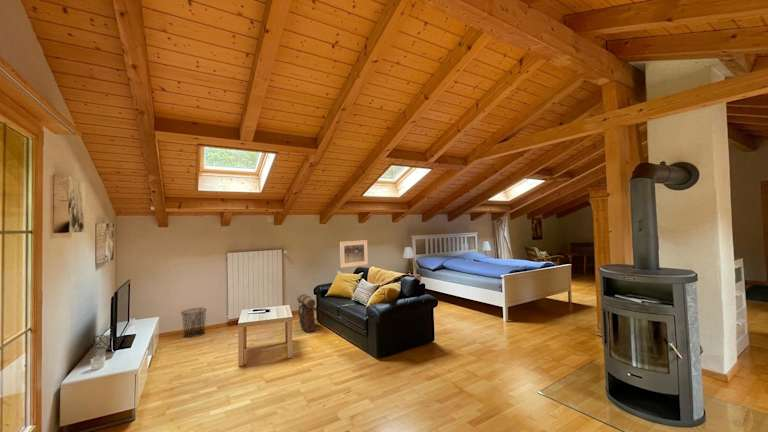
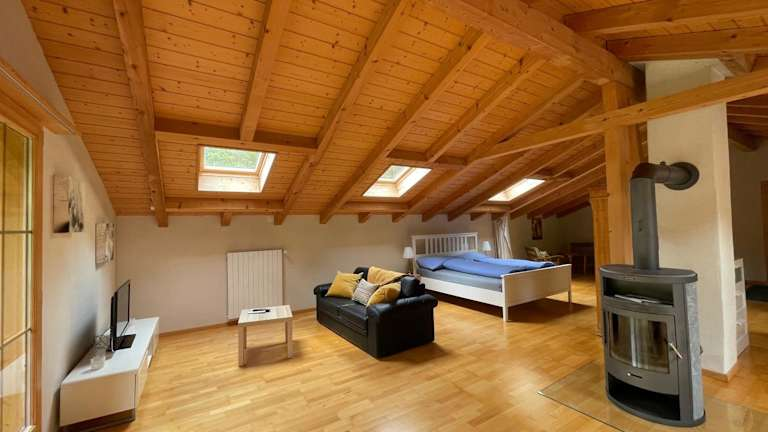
- waste bin (194, 322)
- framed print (354, 253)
- backpack (310, 311)
